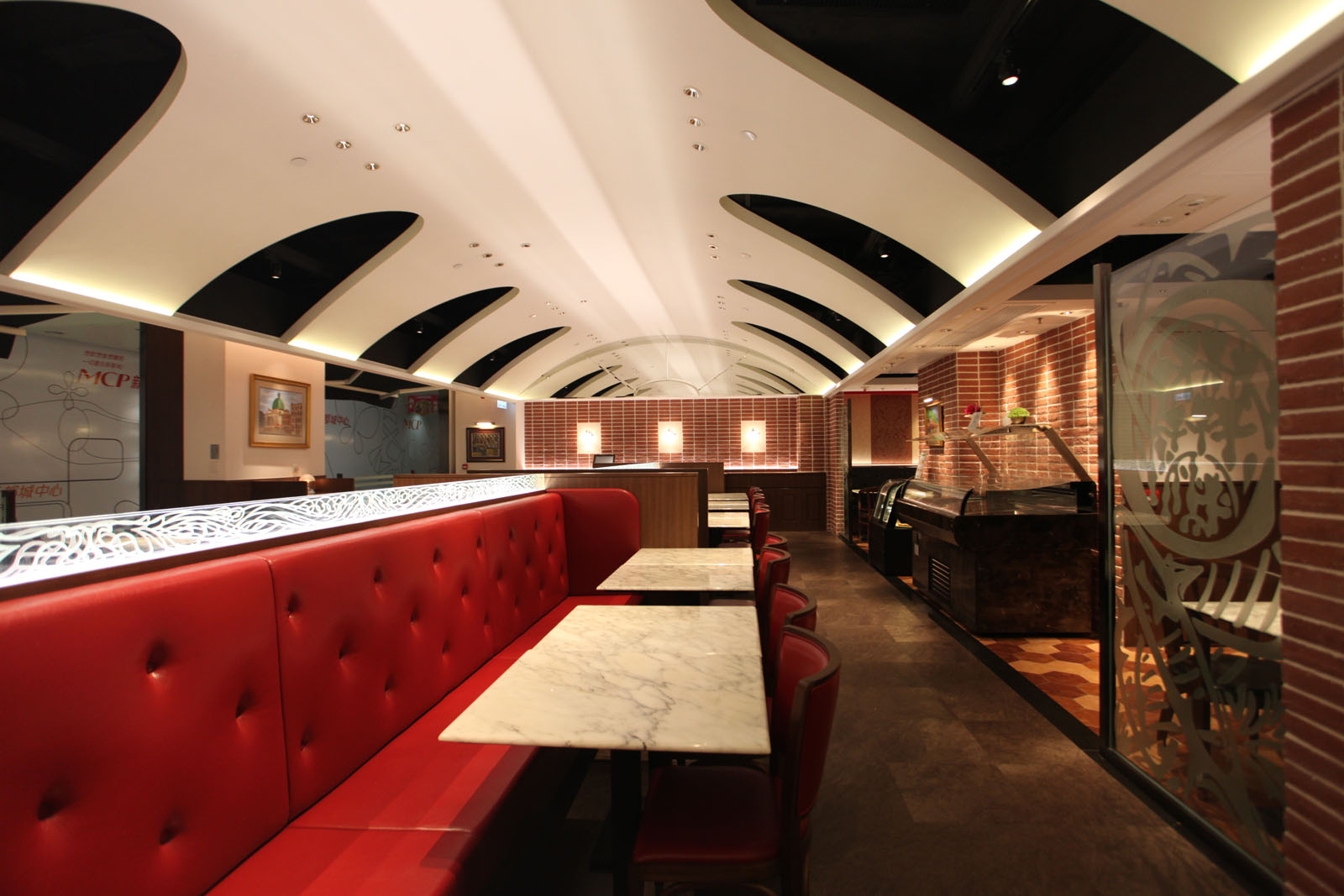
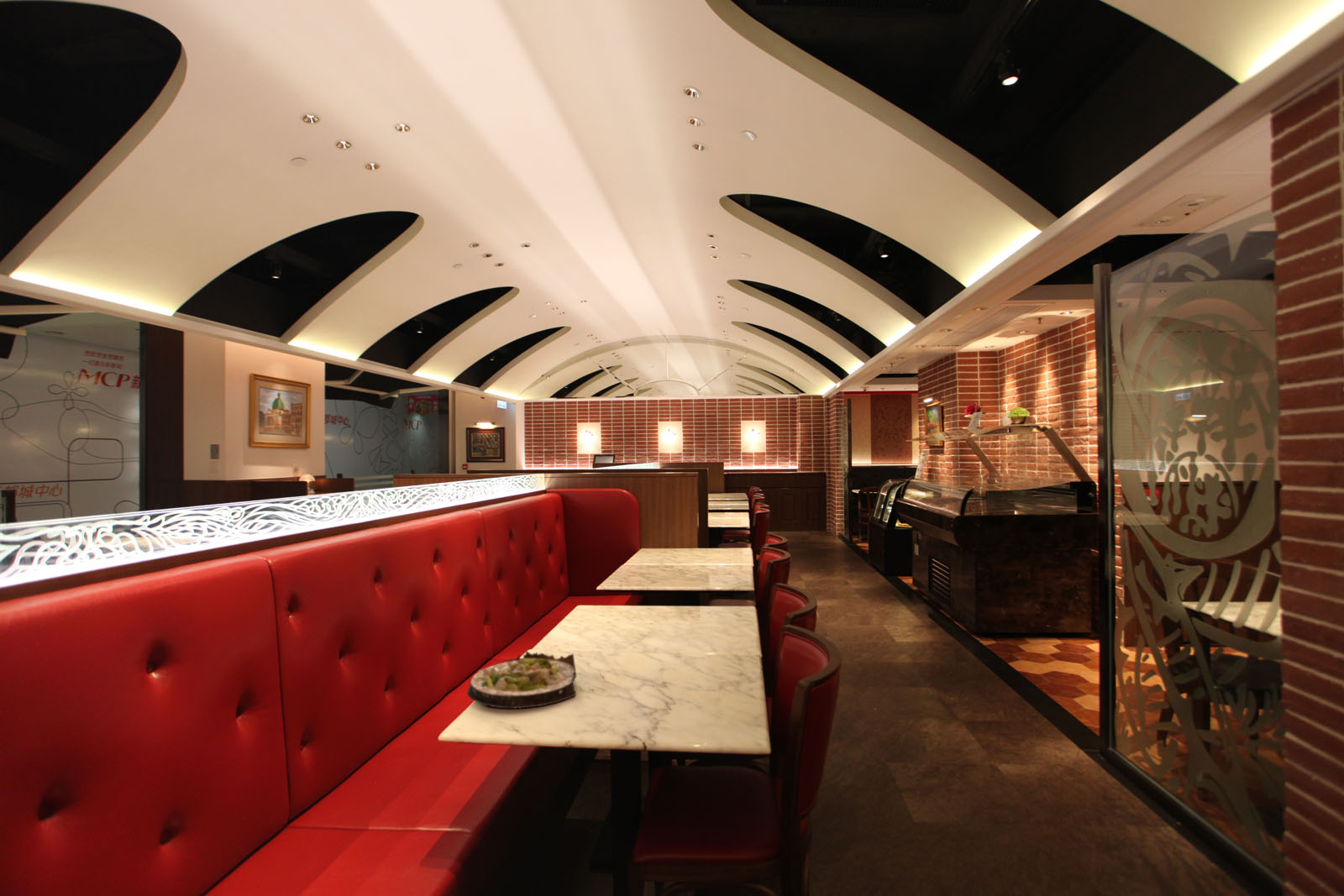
+ salad plate (522, 675)
